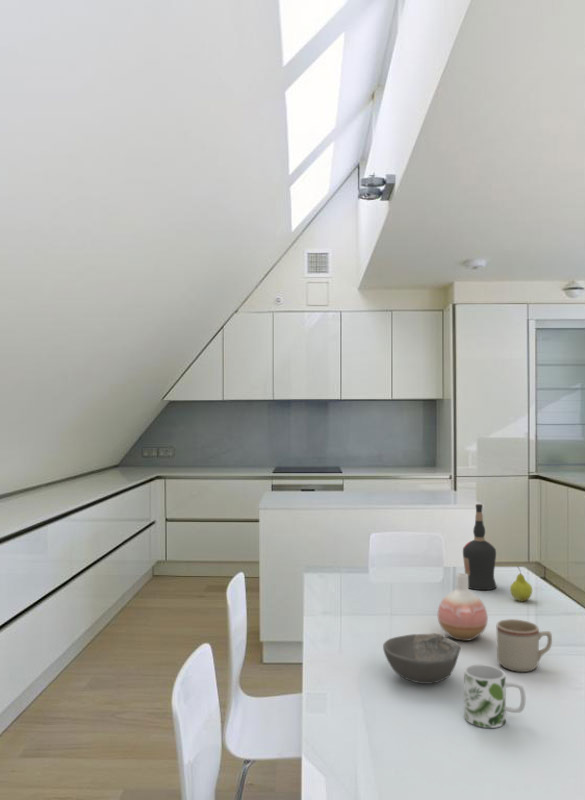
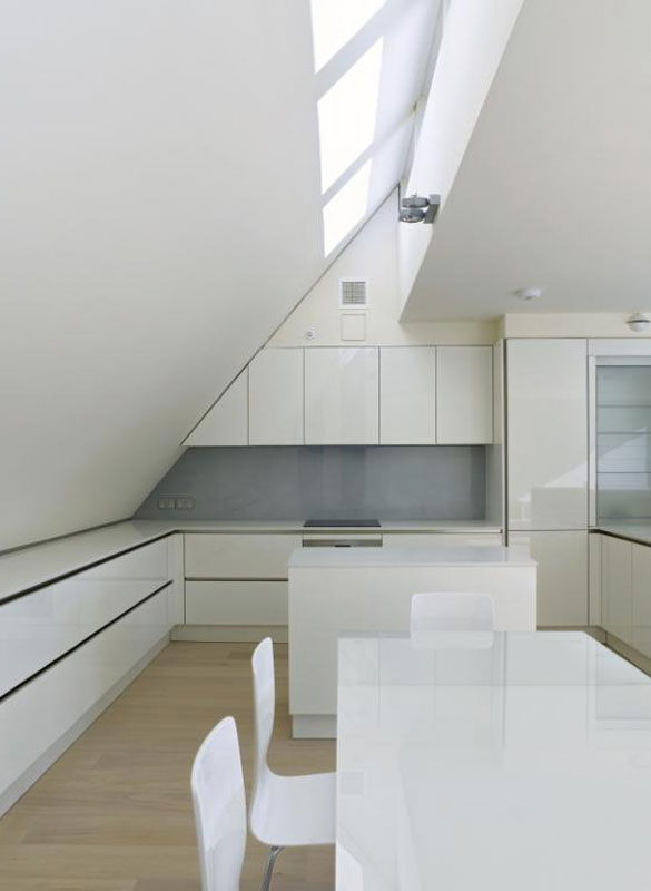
- mug (524, 645)
- liquor bottle (479, 544)
- mug (494, 696)
- bowl (421, 660)
- vase (462, 605)
- fruit (521, 583)
